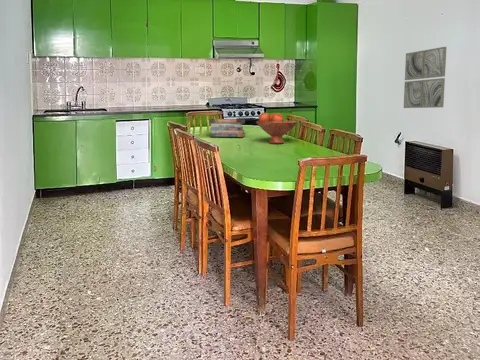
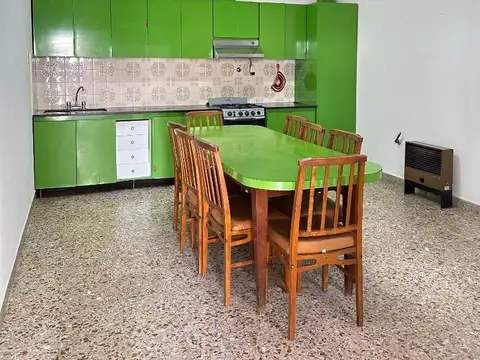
- fruit bowl (276, 127)
- wall art (423, 78)
- book stack (227, 127)
